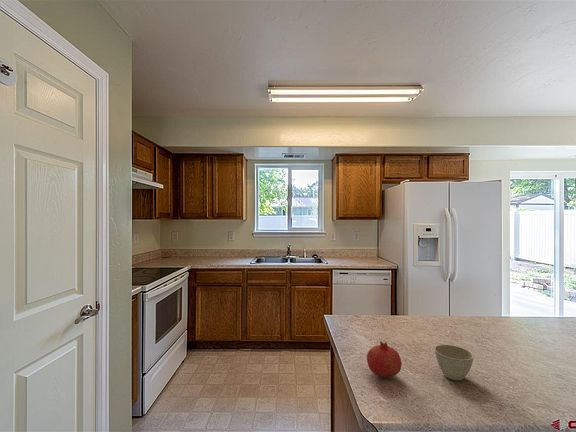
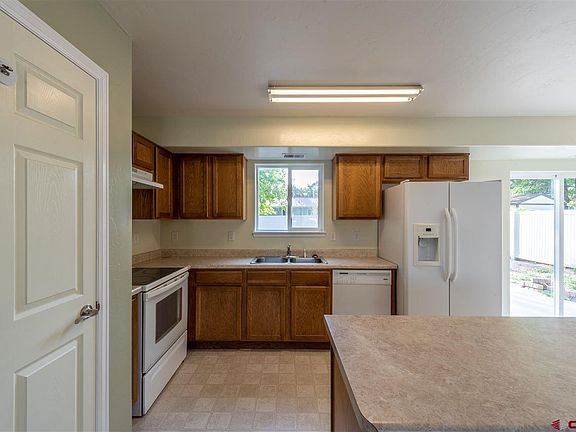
- fruit (383, 357)
- flower pot (453, 363)
